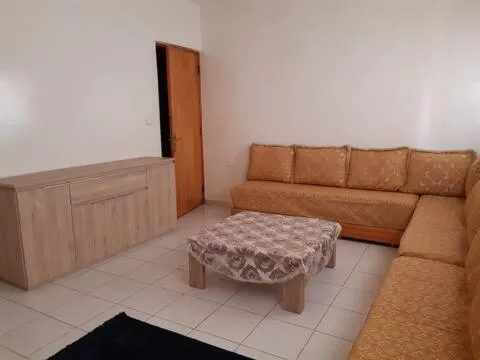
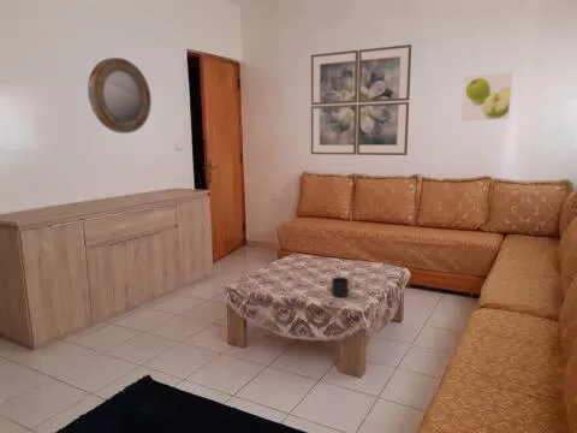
+ home mirror (121, 96)
+ mug (341, 286)
+ wall art (358, 102)
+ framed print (486, 97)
